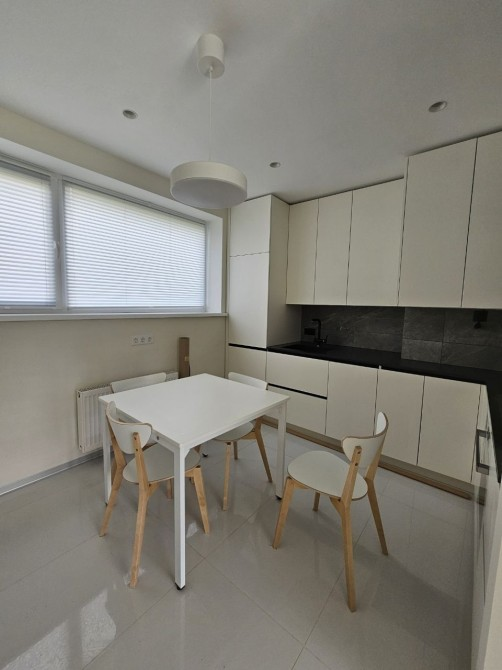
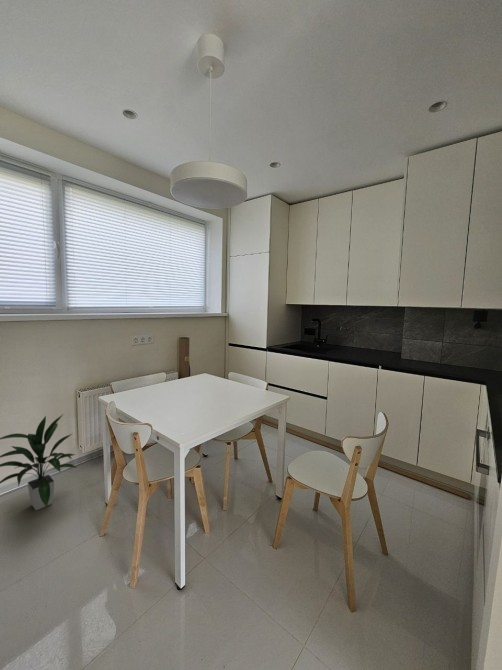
+ indoor plant (38, 463)
